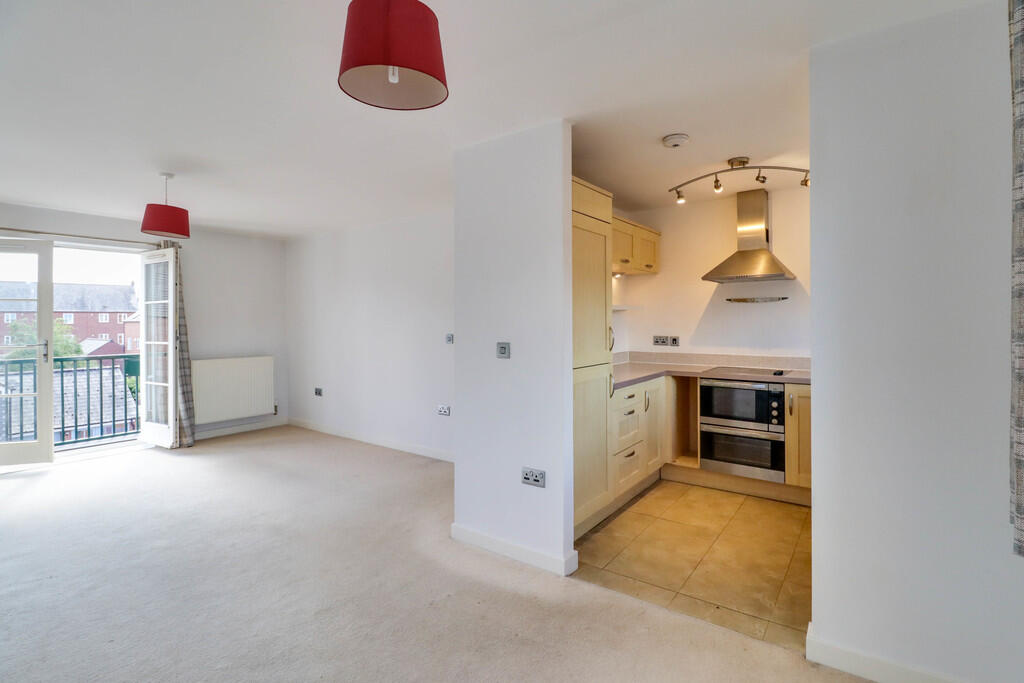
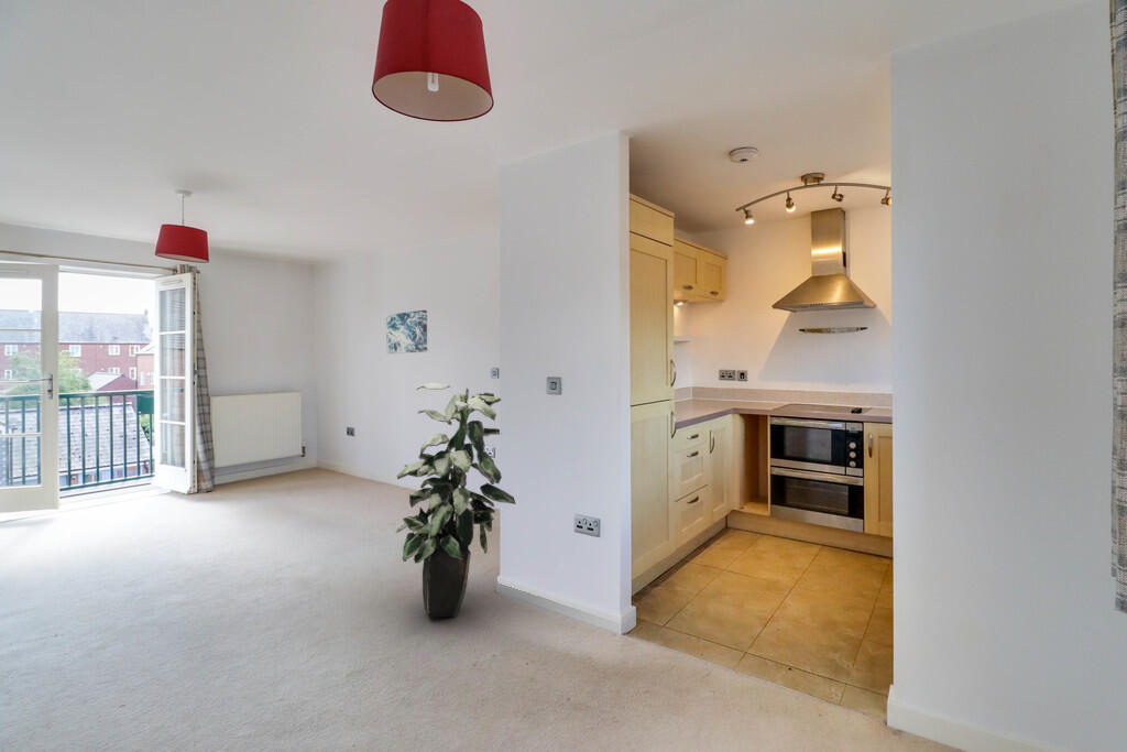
+ indoor plant (449, 495)
+ wall art (406, 333)
